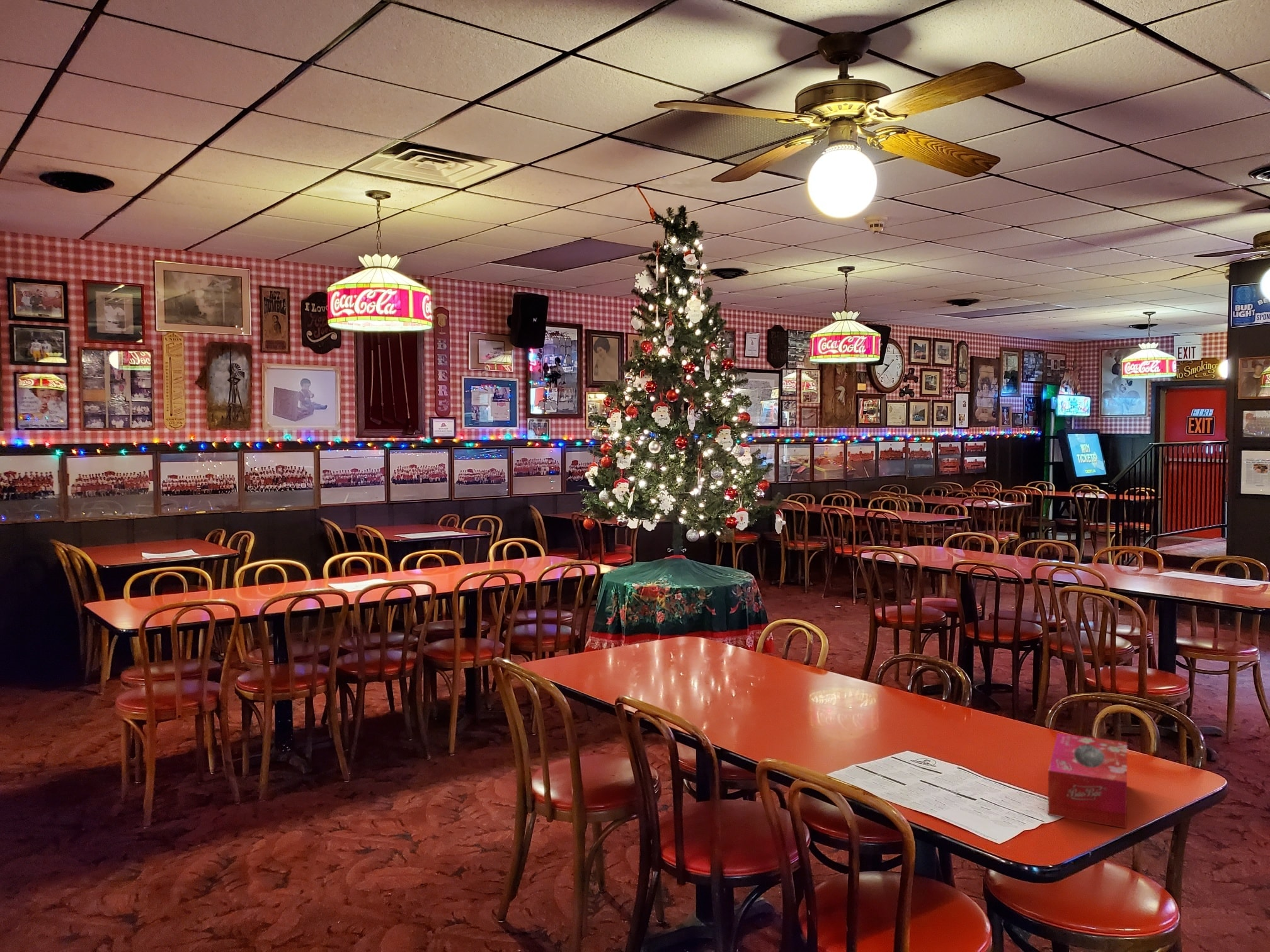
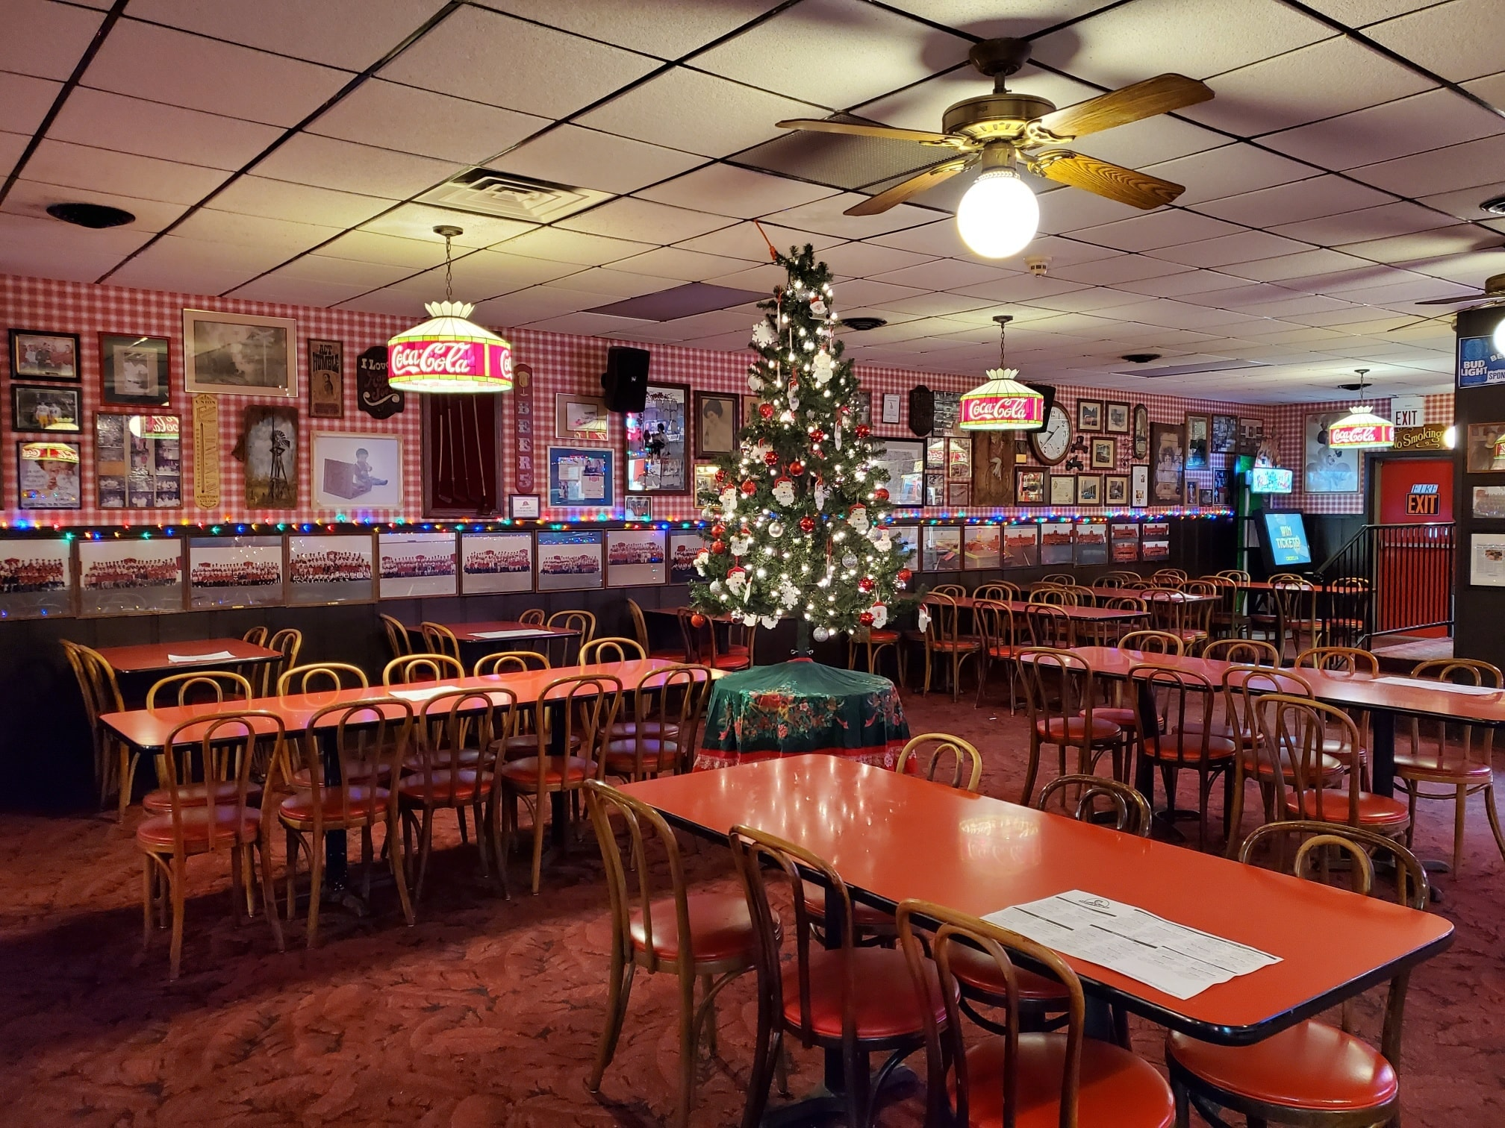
- tissue box (1089, 777)
